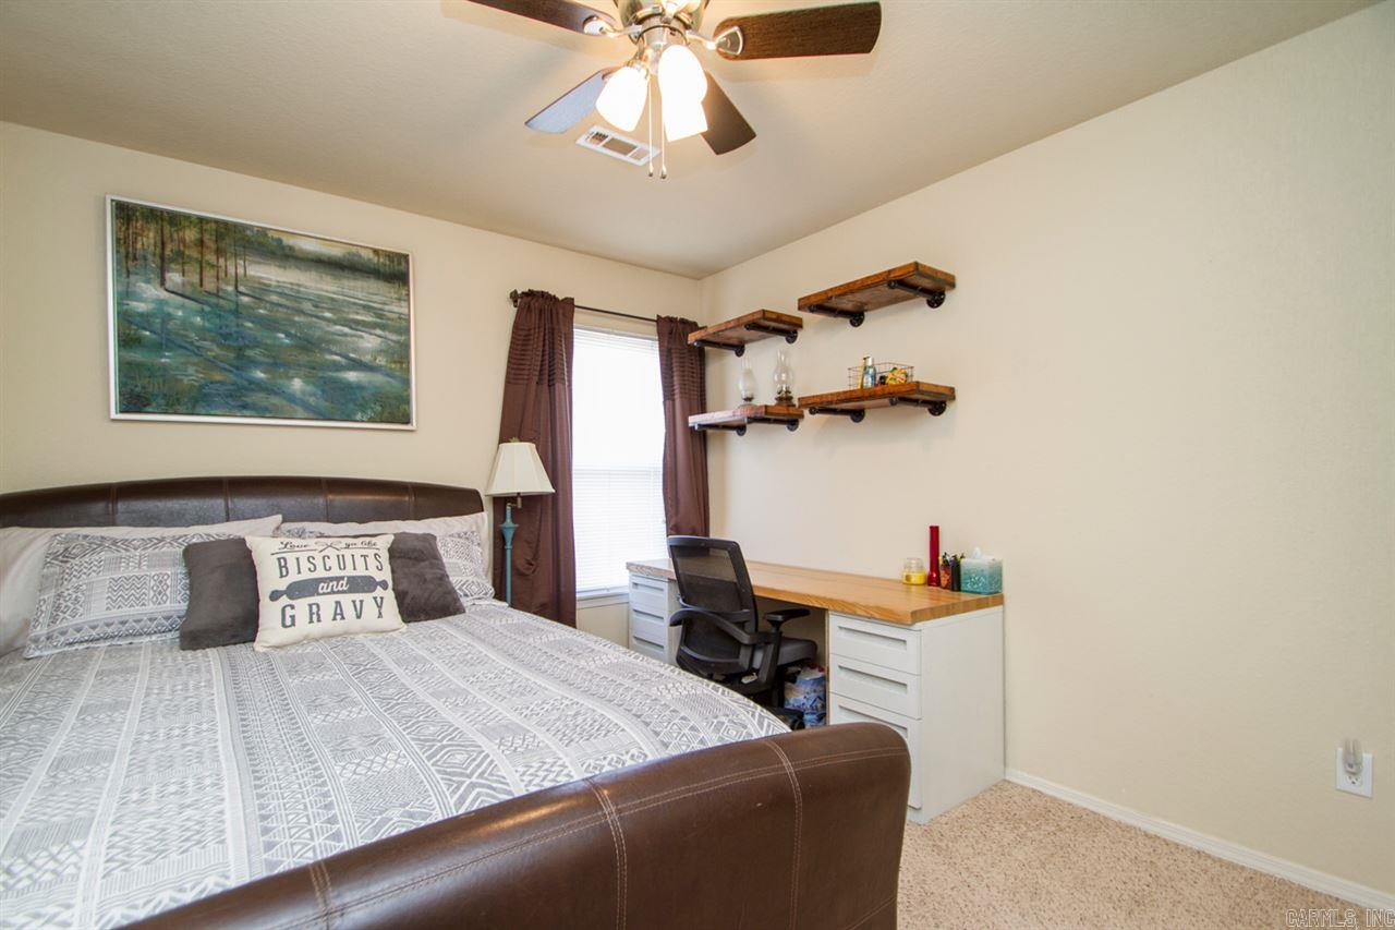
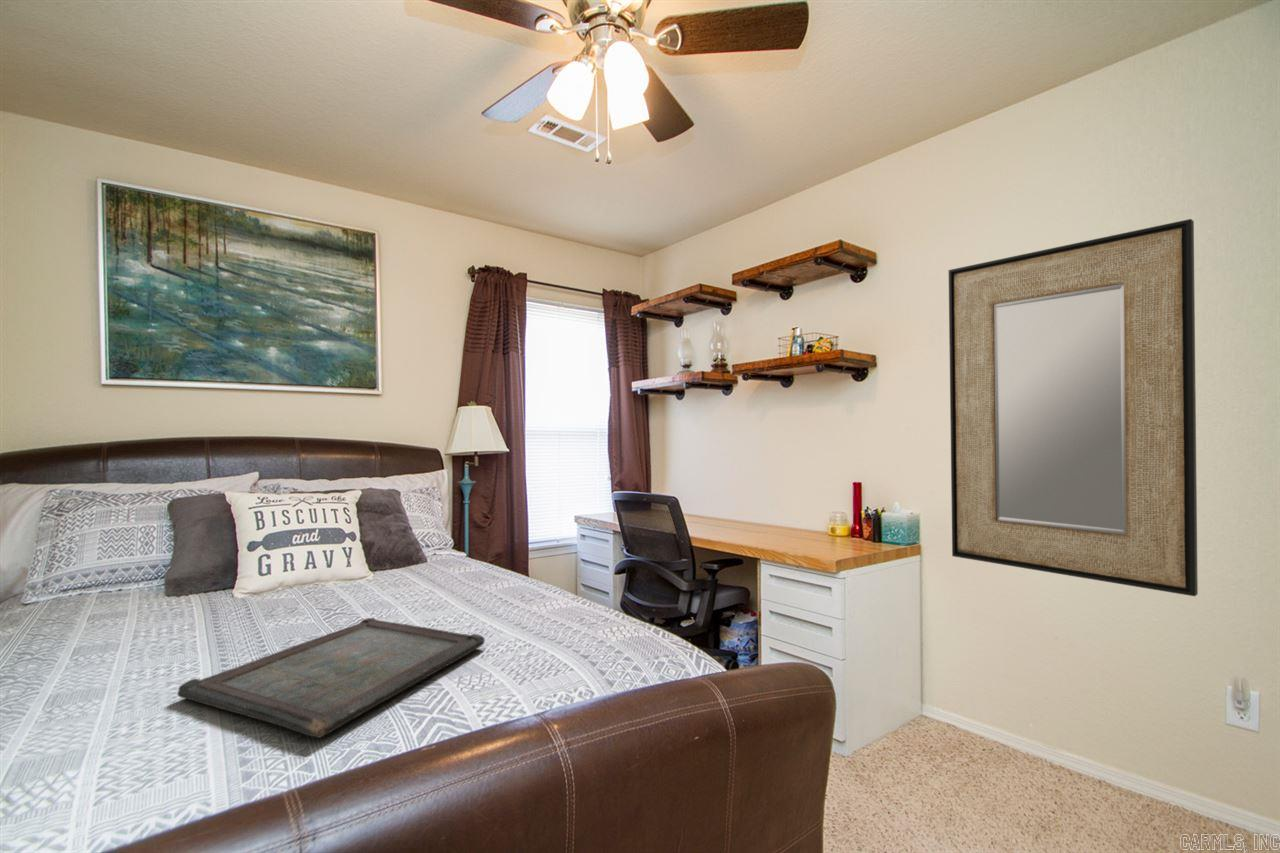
+ home mirror (1056, 411)
+ serving tray (348, 664)
